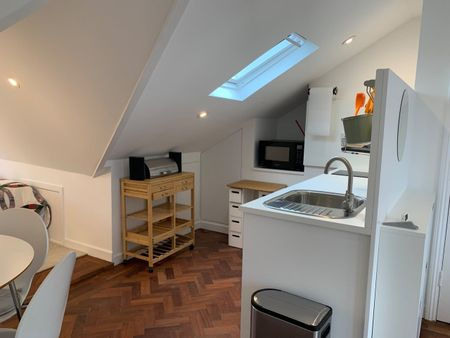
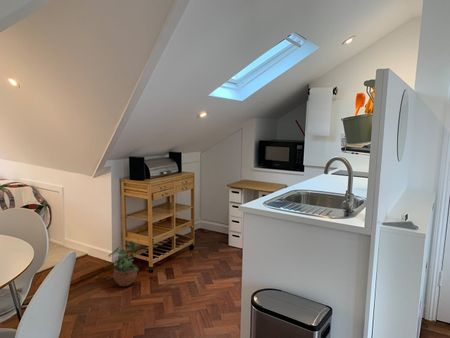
+ potted plant (126, 262)
